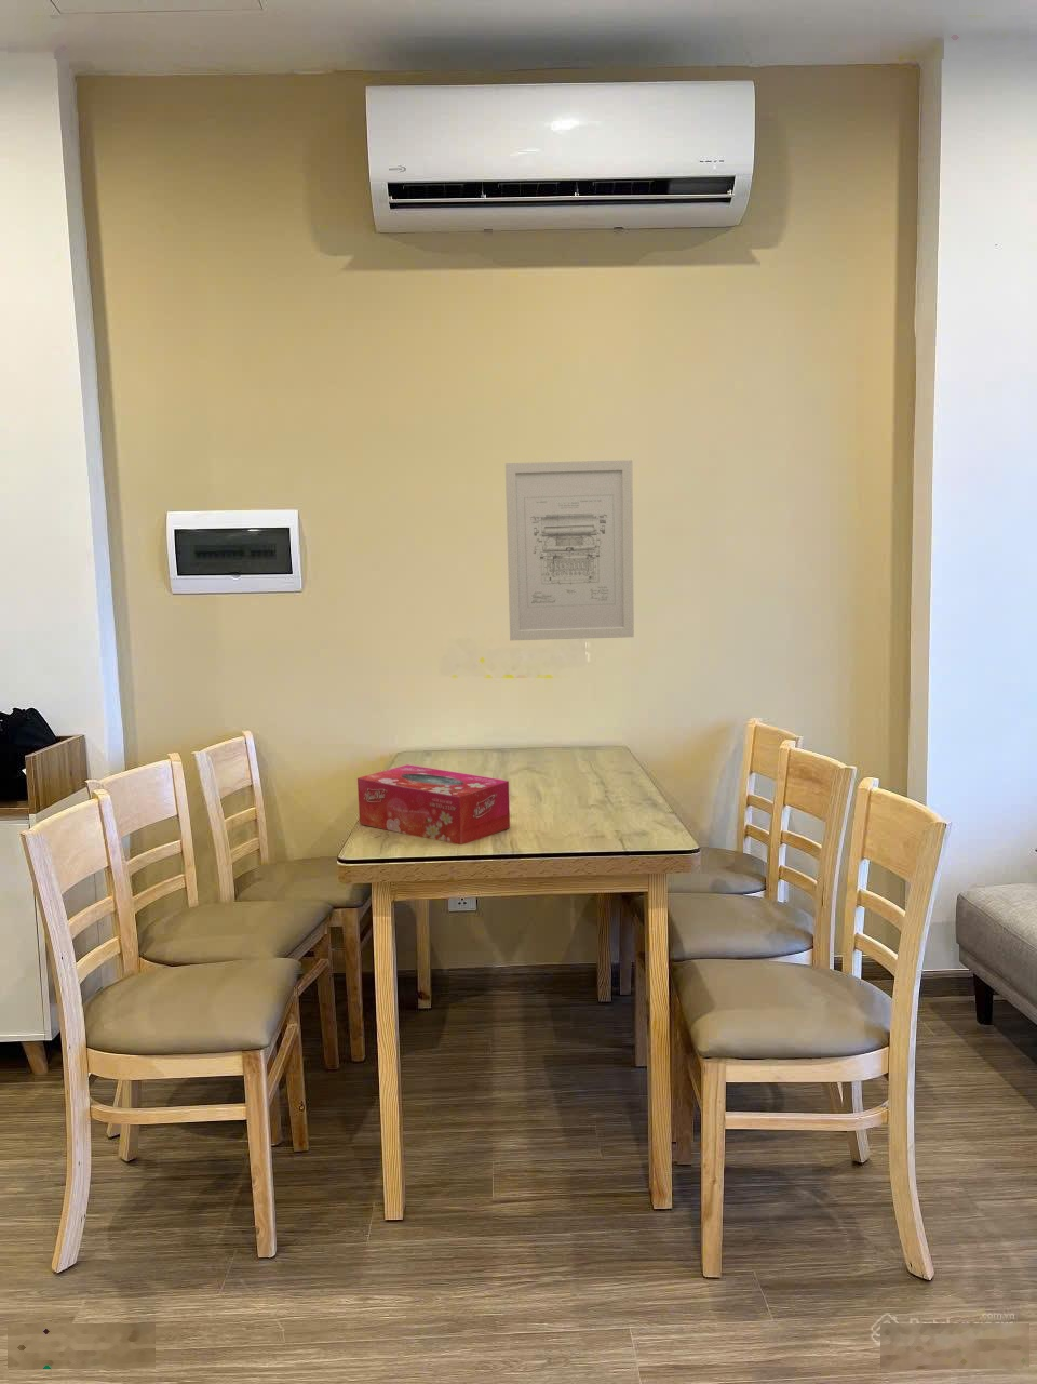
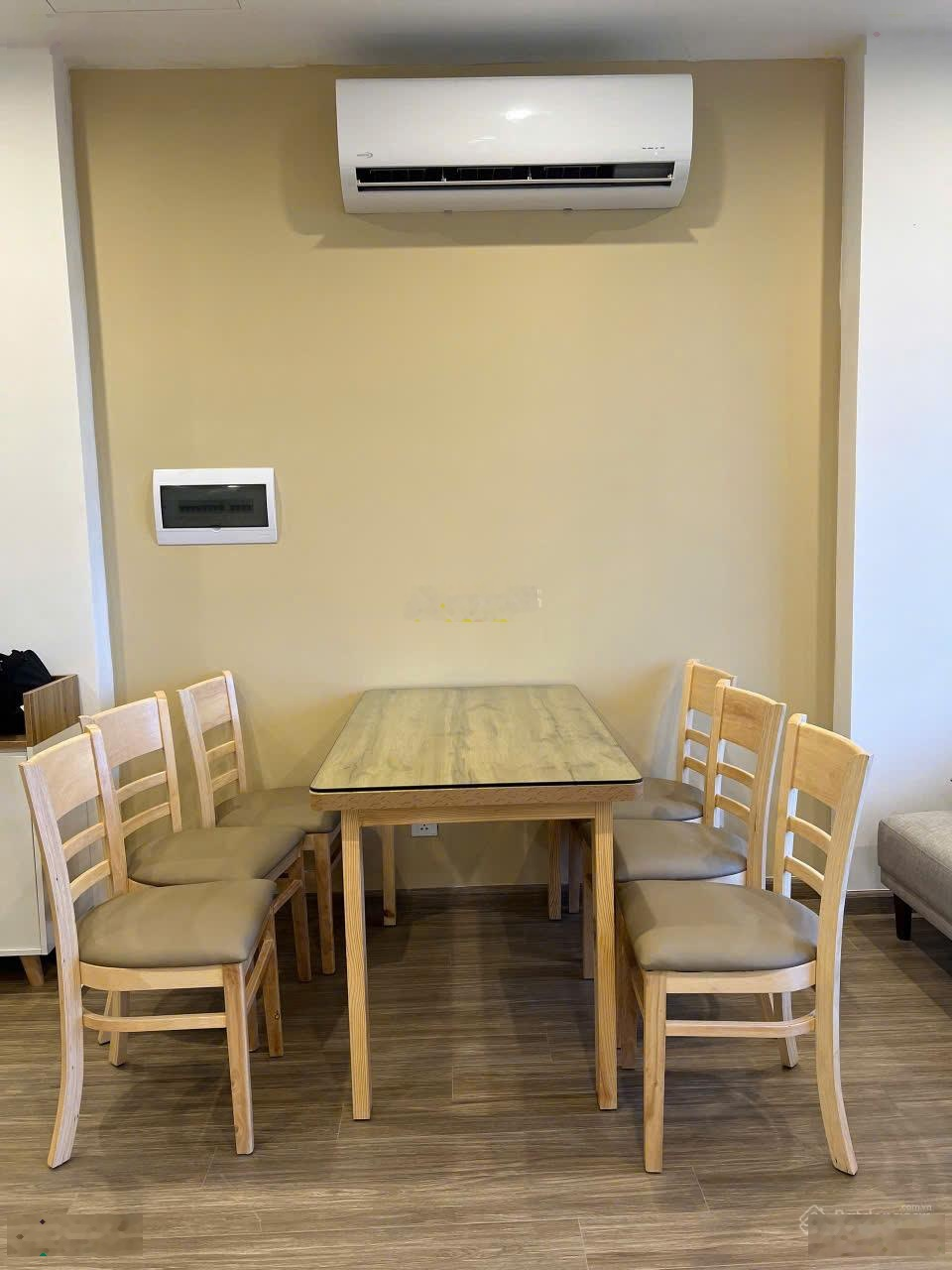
- wall art (570, 550)
- tissue box (432, 802)
